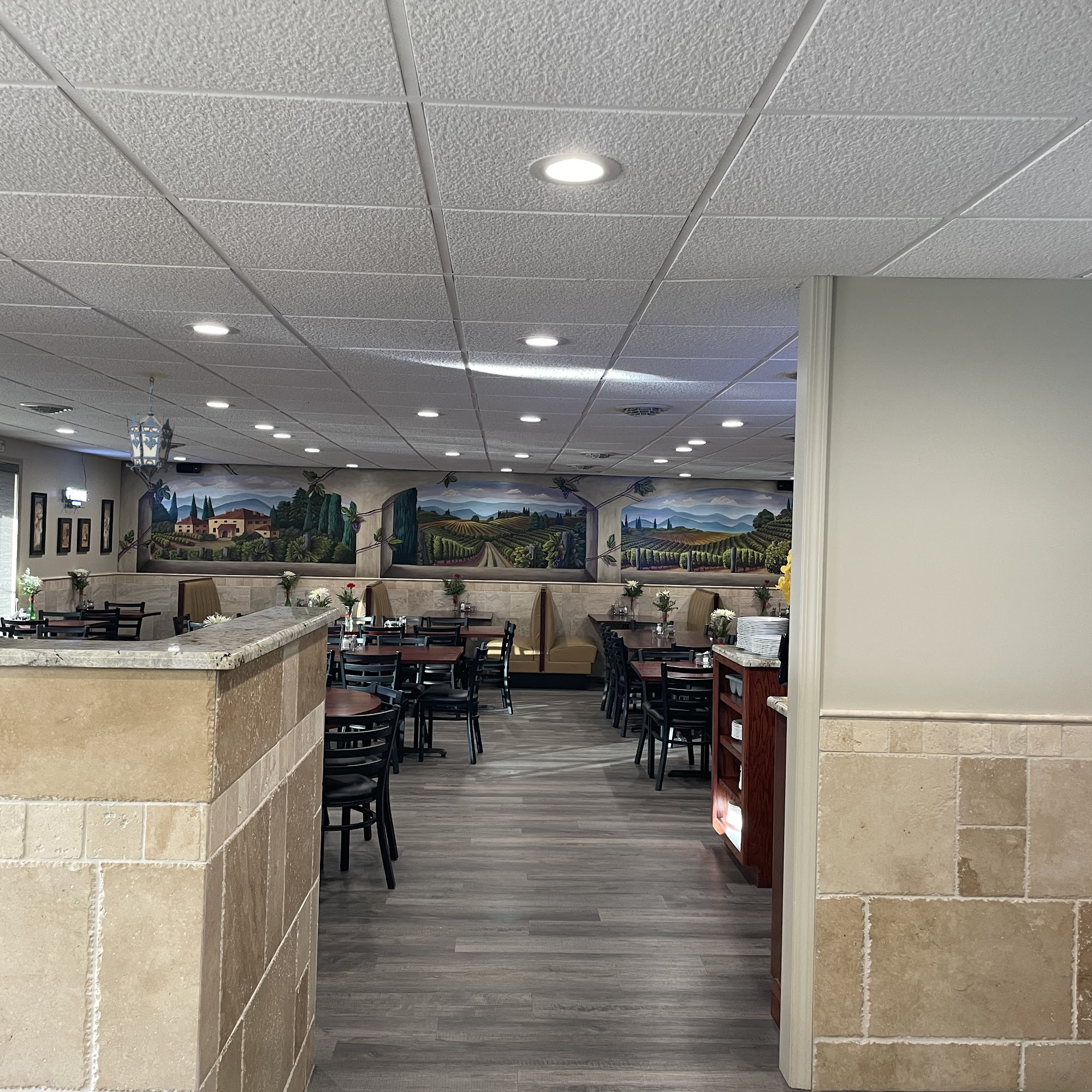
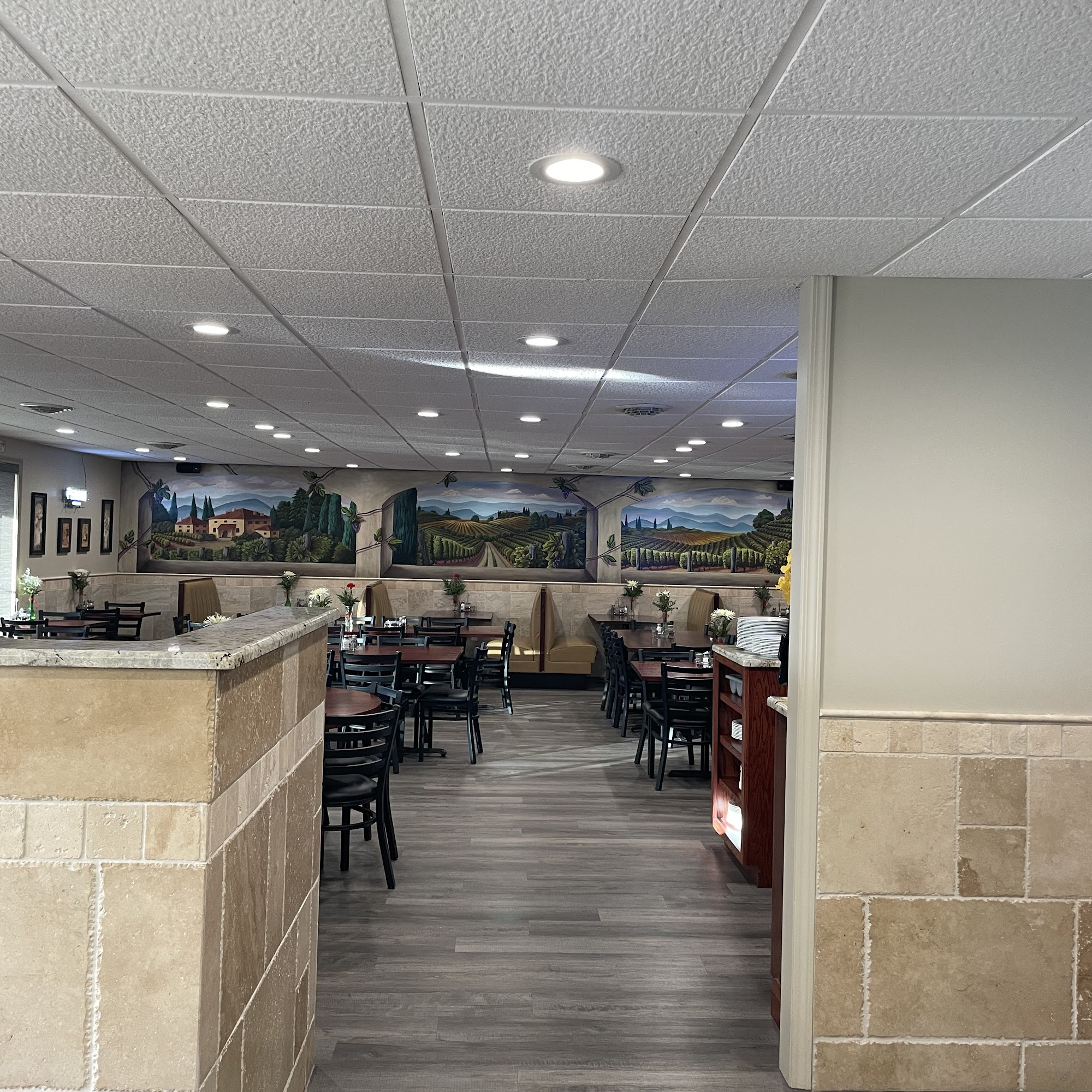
- hanging lantern (150, 428)
